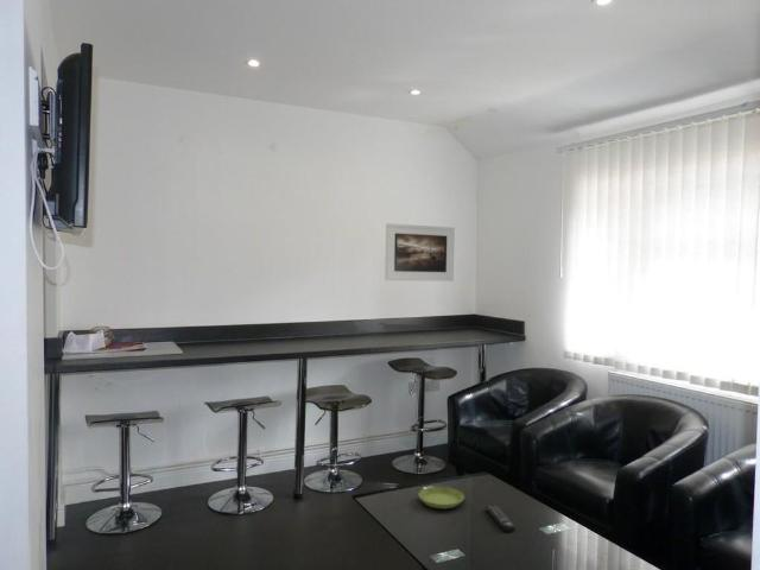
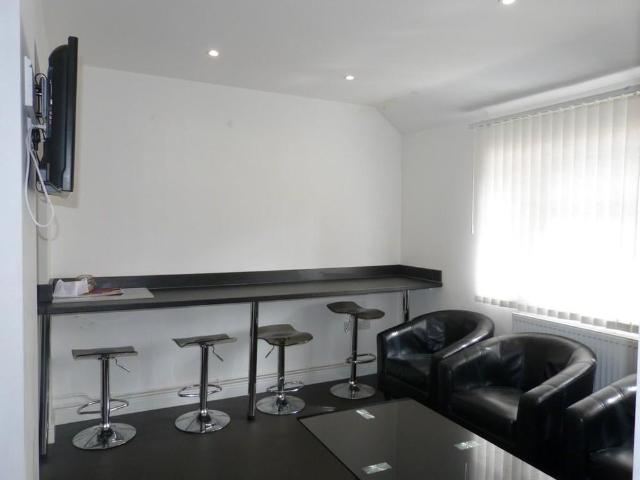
- remote control (499, 517)
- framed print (420, 253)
- saucer (441, 498)
